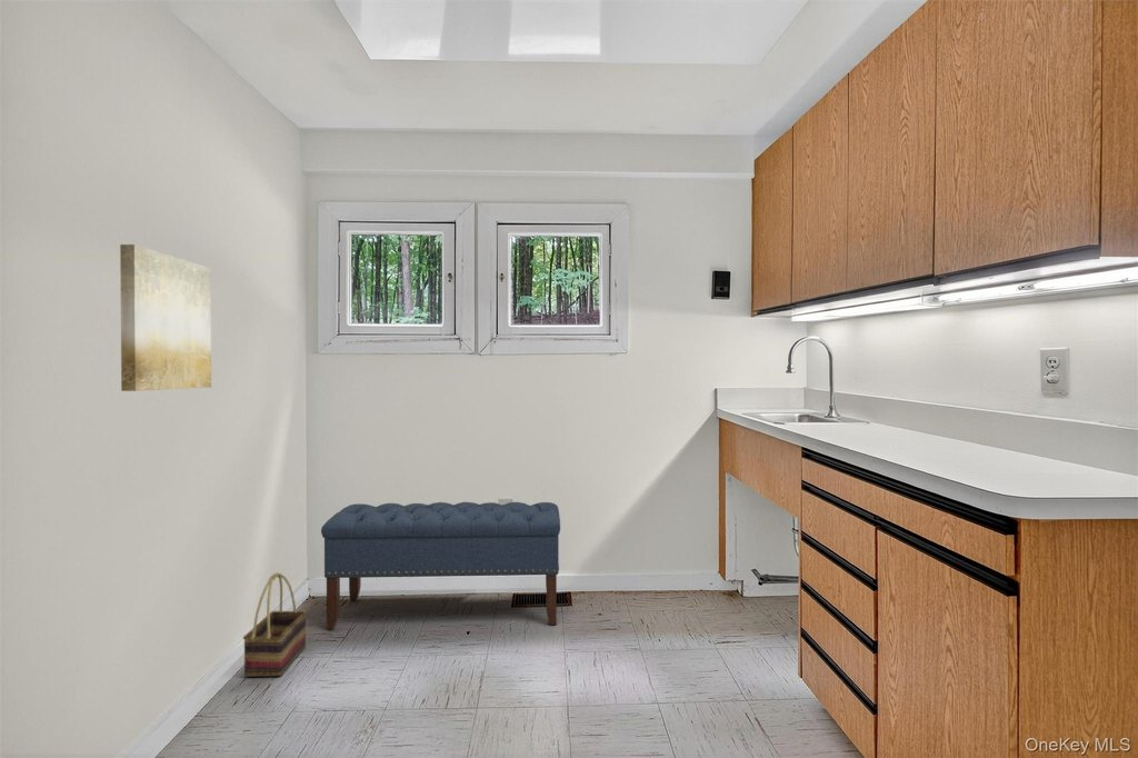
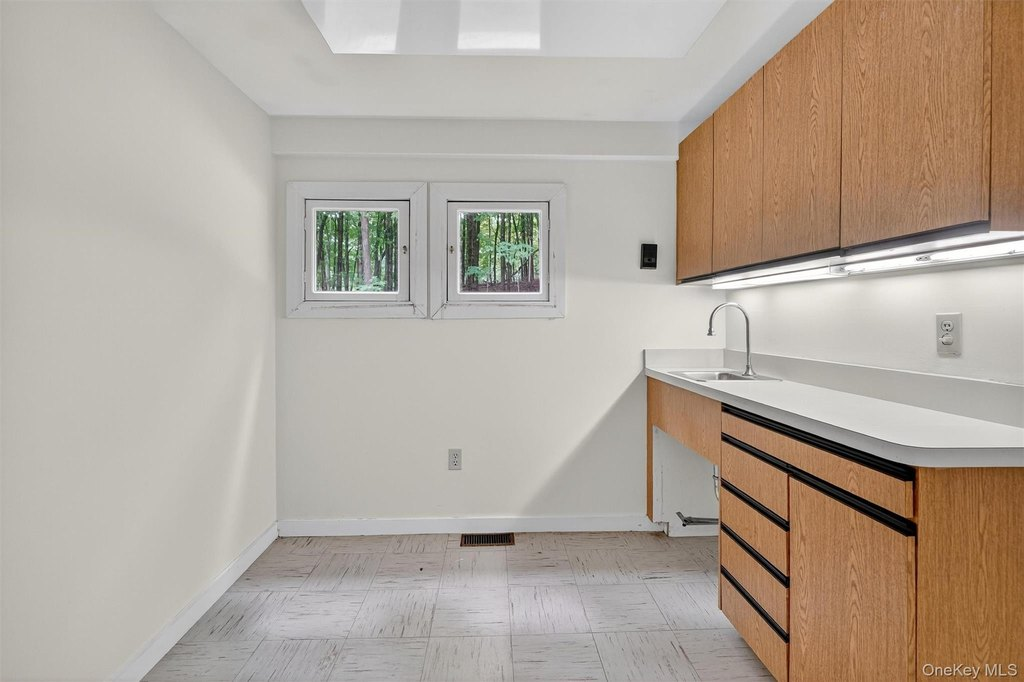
- basket (276, 617)
- bench (448, 559)
- wall art (170, 322)
